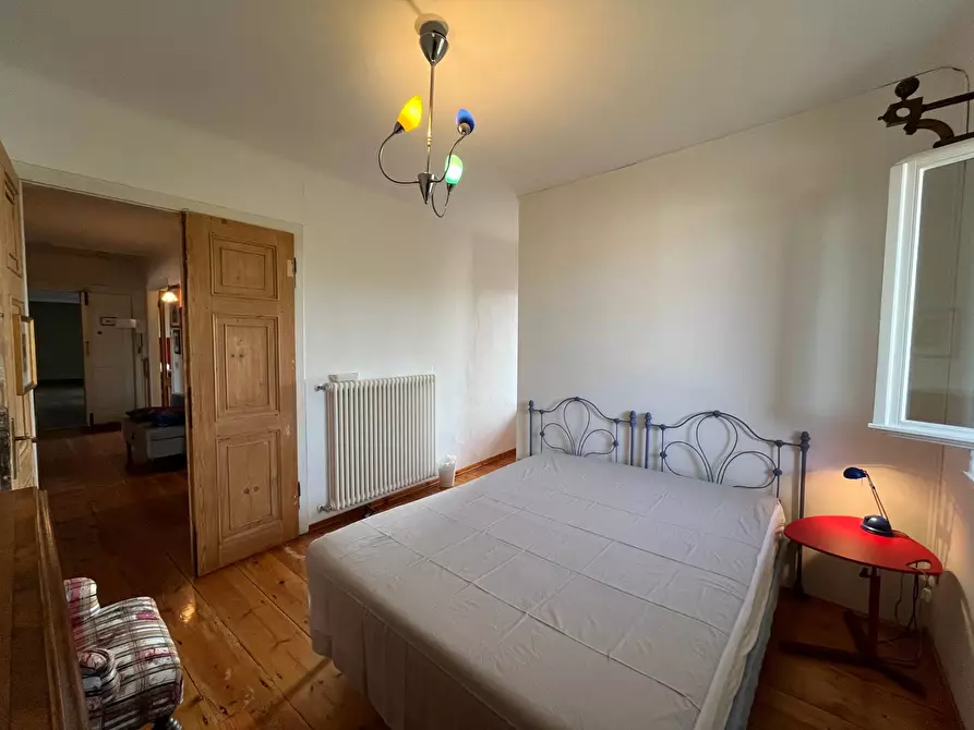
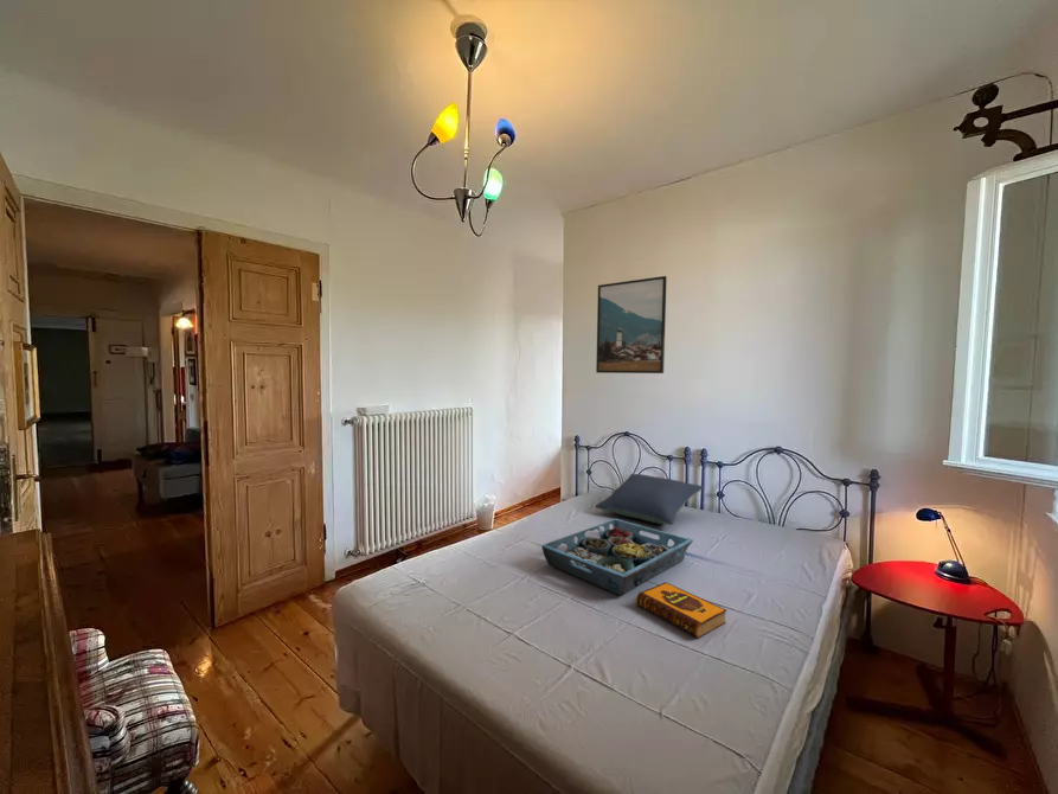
+ pillow (648, 497)
+ hardback book (679, 608)
+ serving tray (618, 550)
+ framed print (629, 327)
